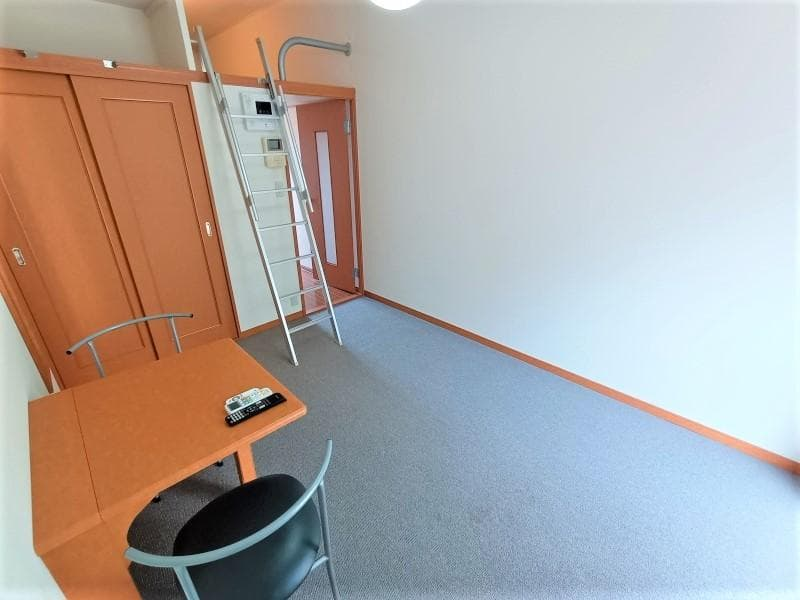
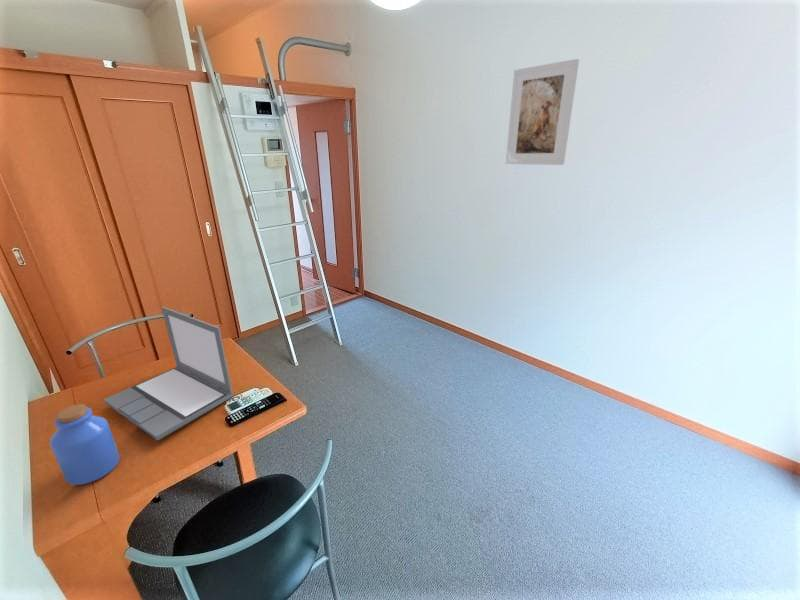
+ laptop (164, 372)
+ jar (83, 440)
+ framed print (538, 116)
